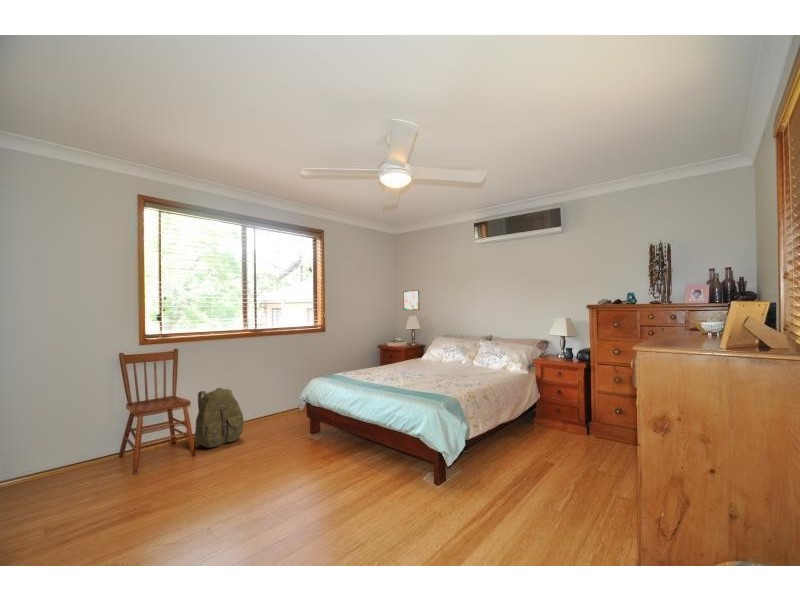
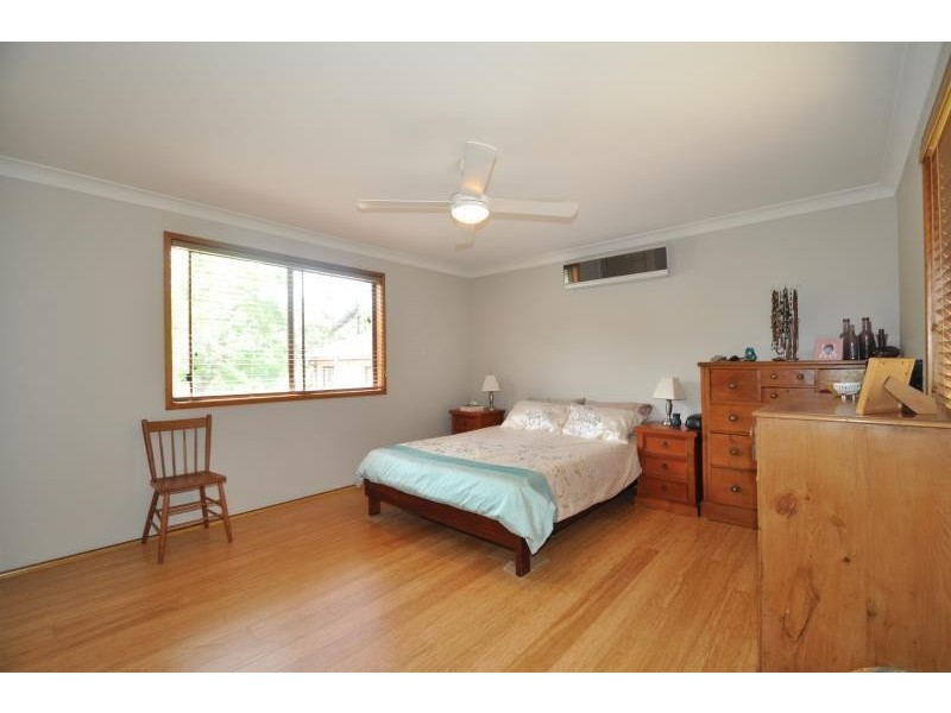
- backpack (217, 415)
- wall art (411, 300)
